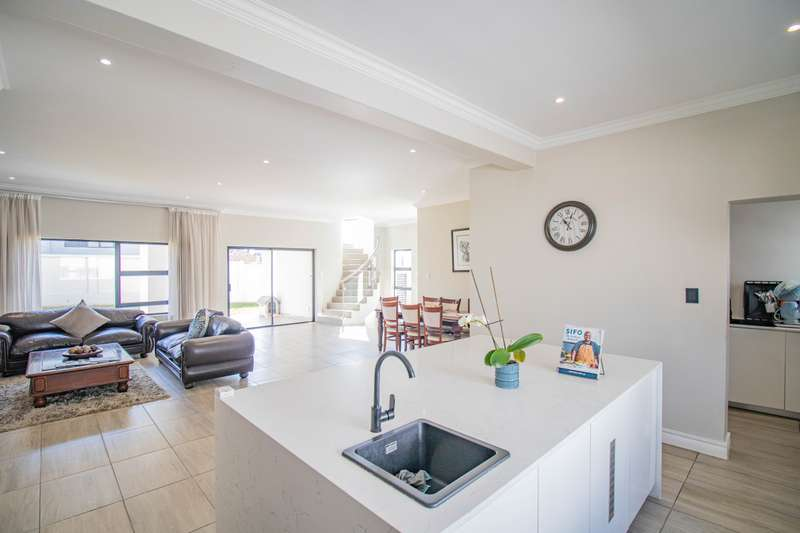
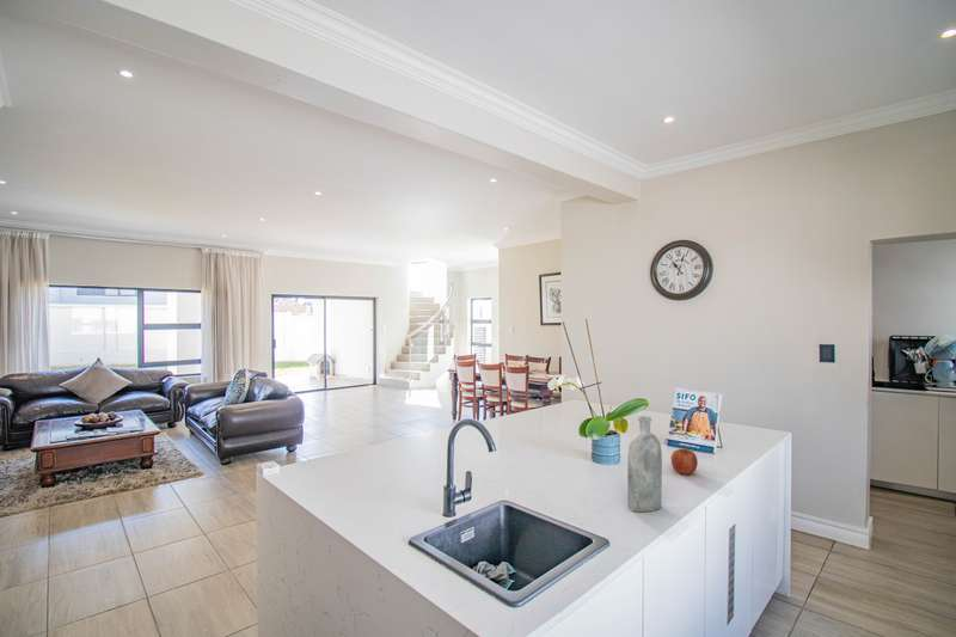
+ fruit (684, 459)
+ bottle (644, 461)
